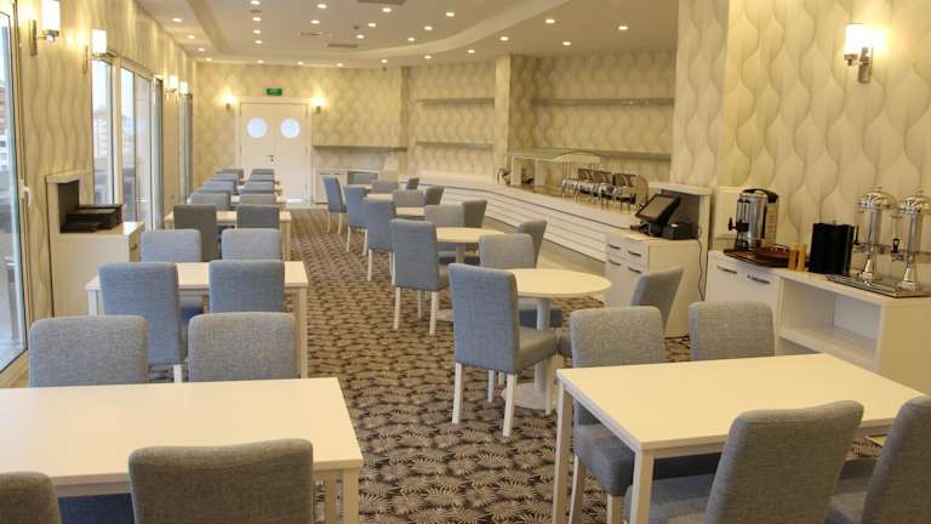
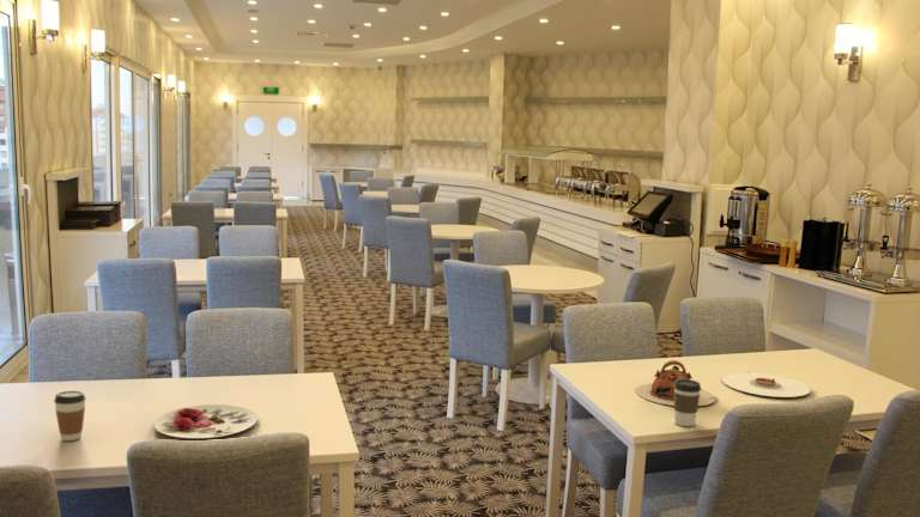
+ coffee cup (685, 402)
+ coffee cup (69, 415)
+ plate (764, 382)
+ teapot (676, 377)
+ plate (206, 419)
